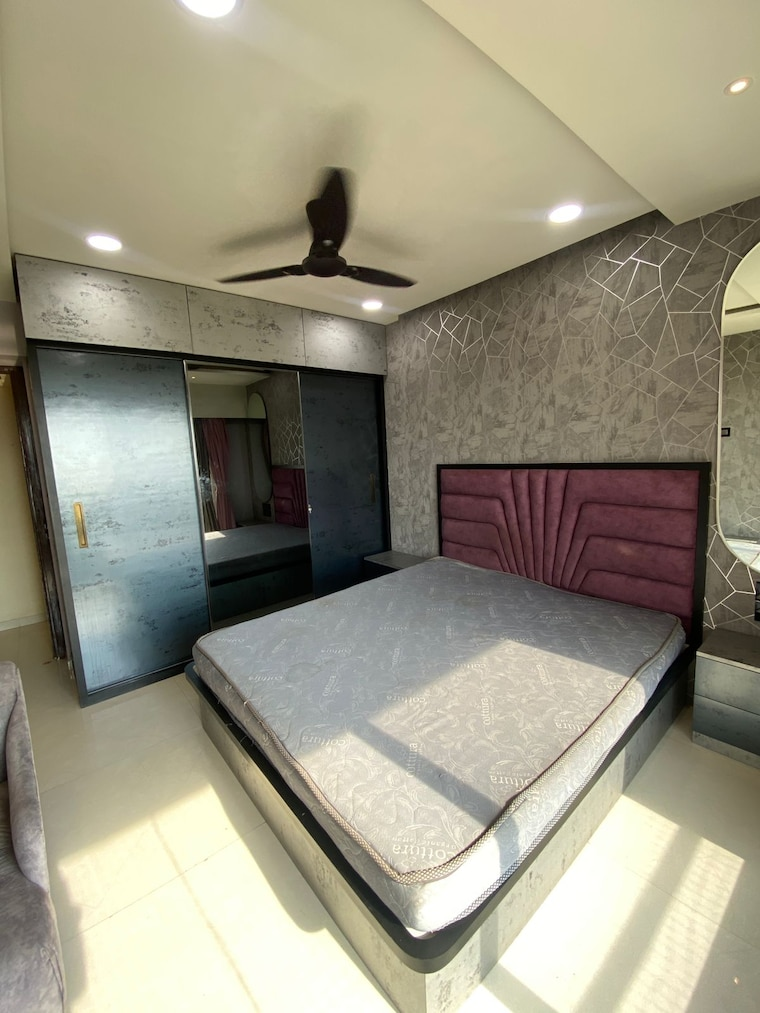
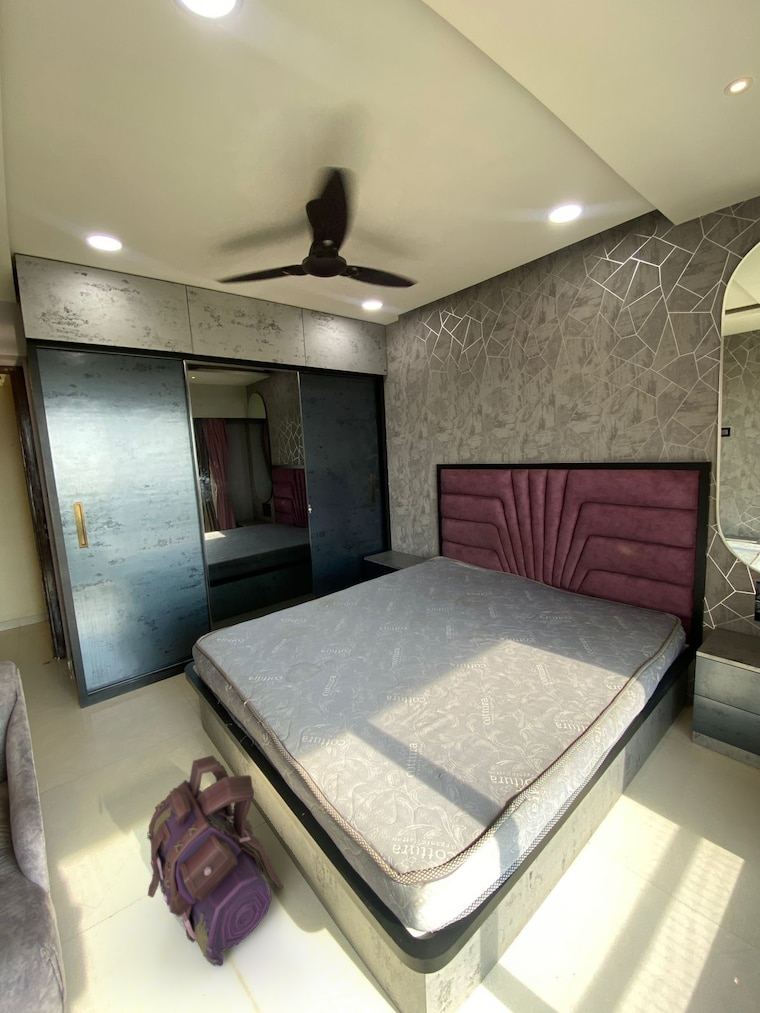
+ backpack (210, 839)
